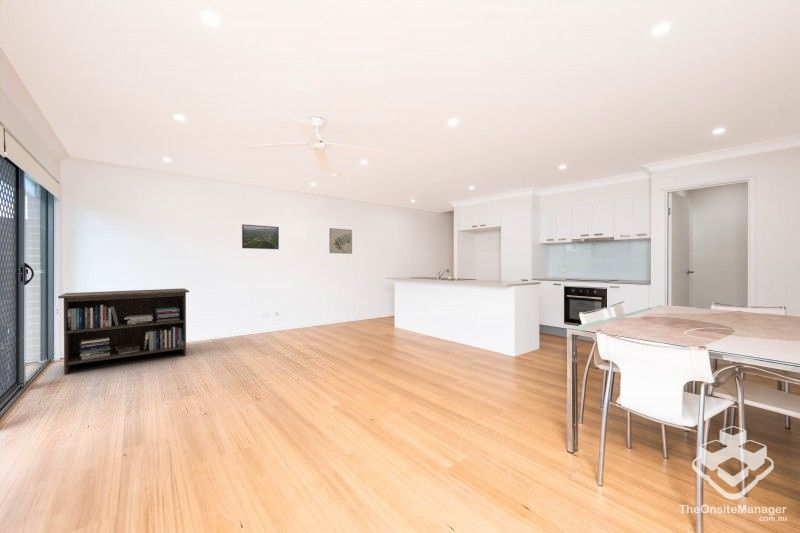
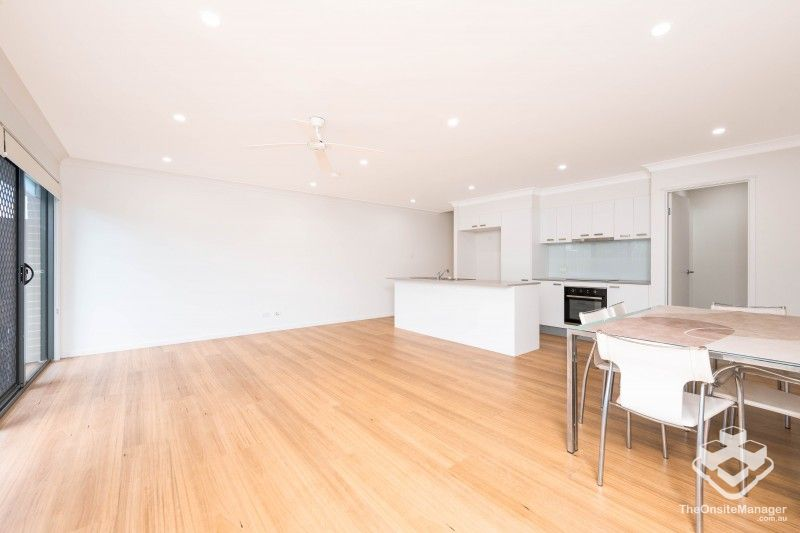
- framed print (260, 237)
- storage cabinet (130, 326)
- wall art (340, 241)
